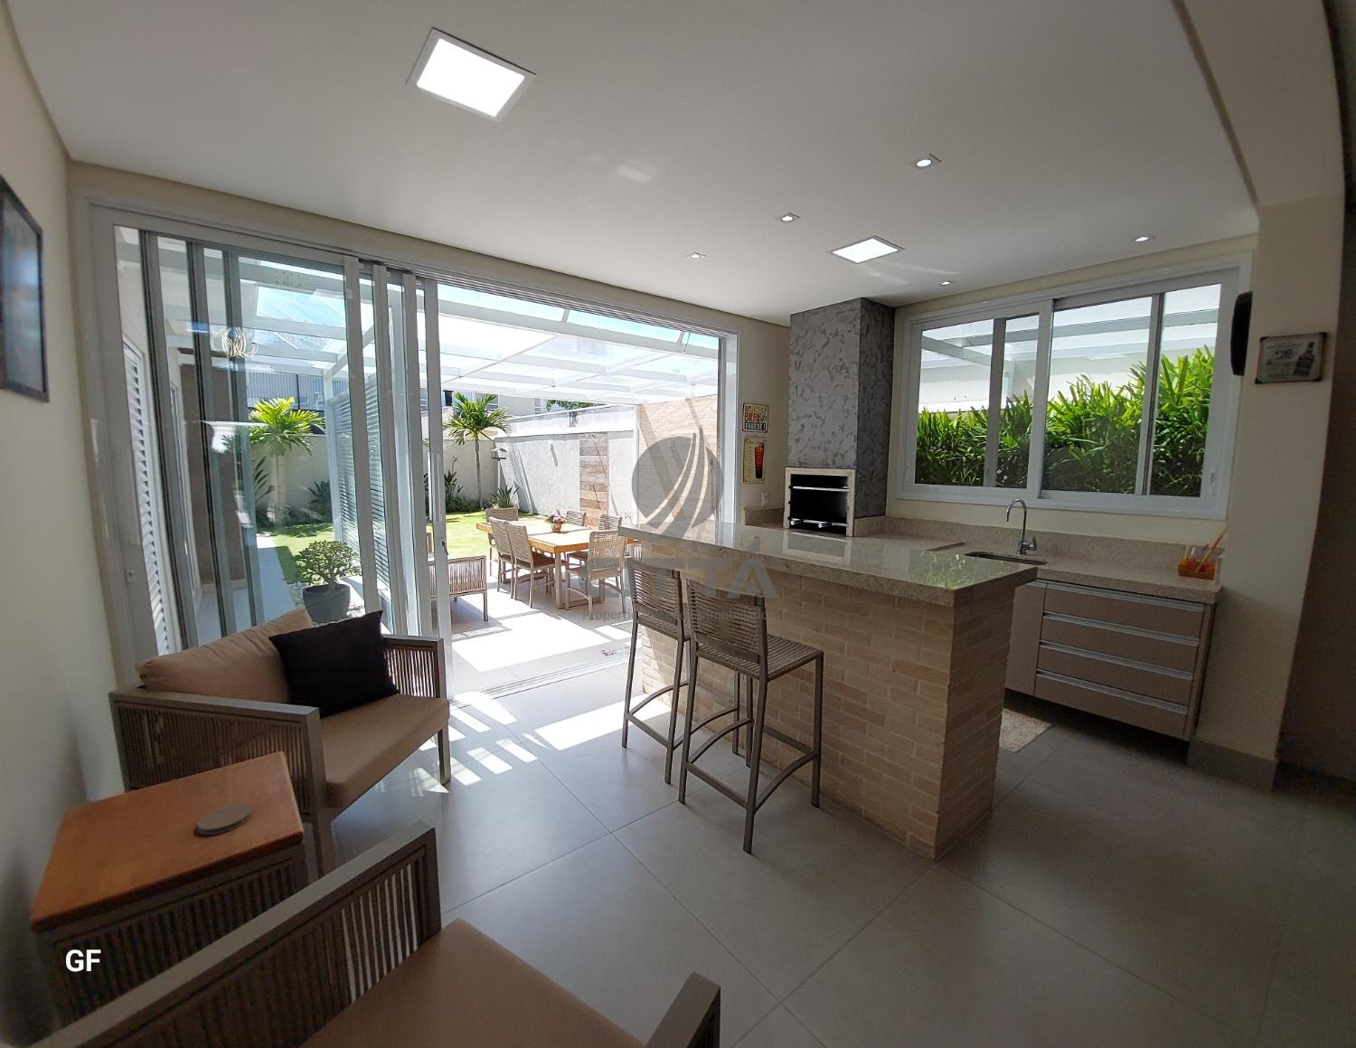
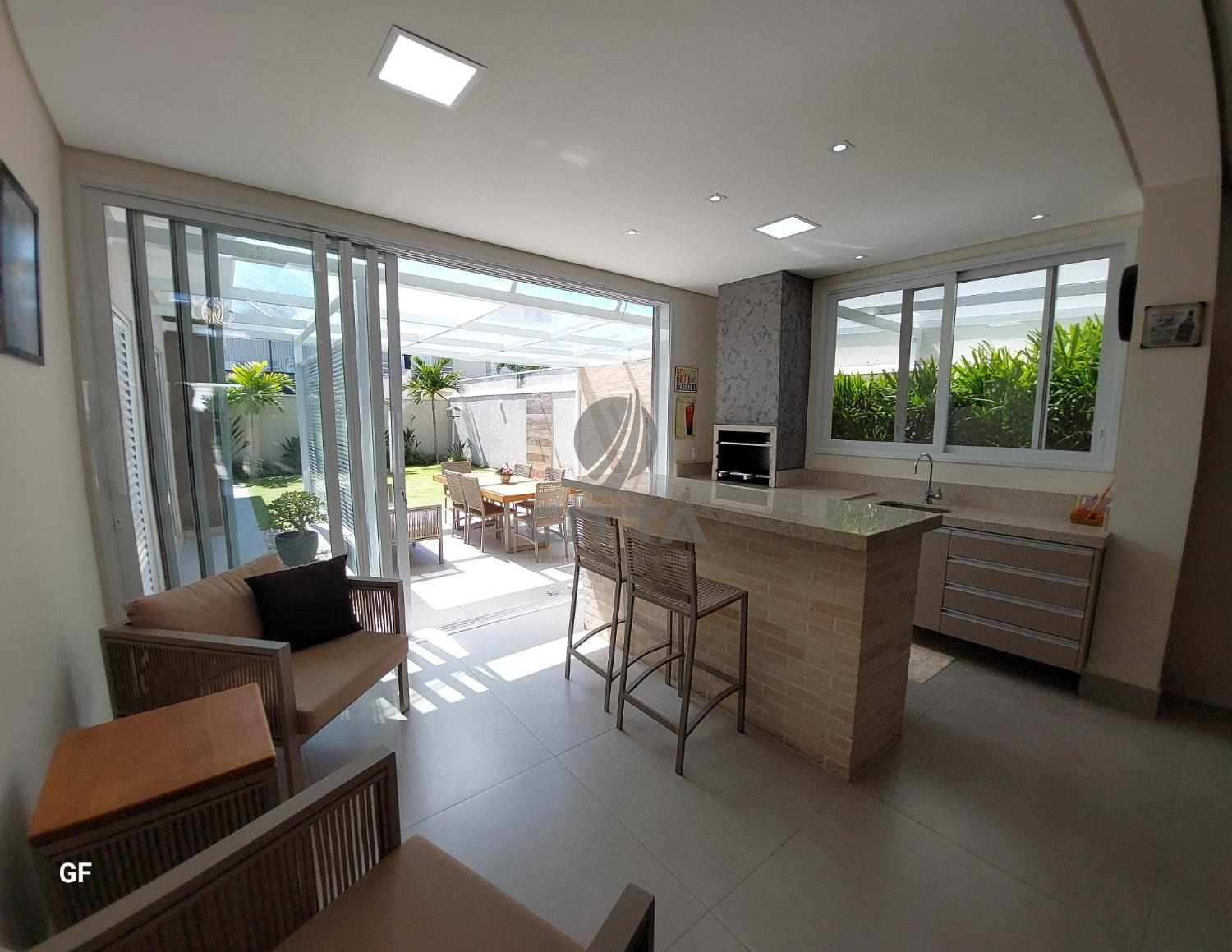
- coaster (226, 818)
